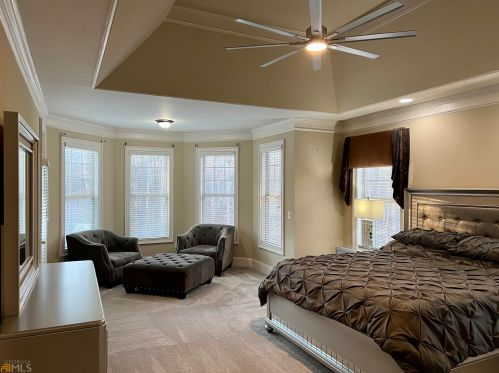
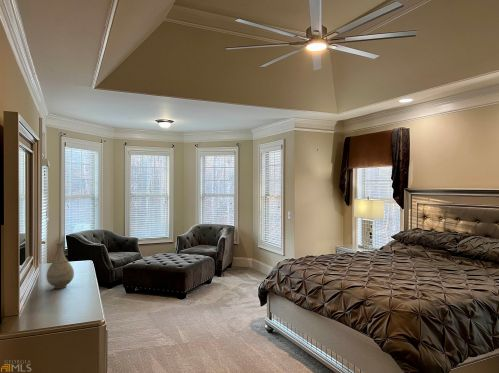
+ vase (60, 265)
